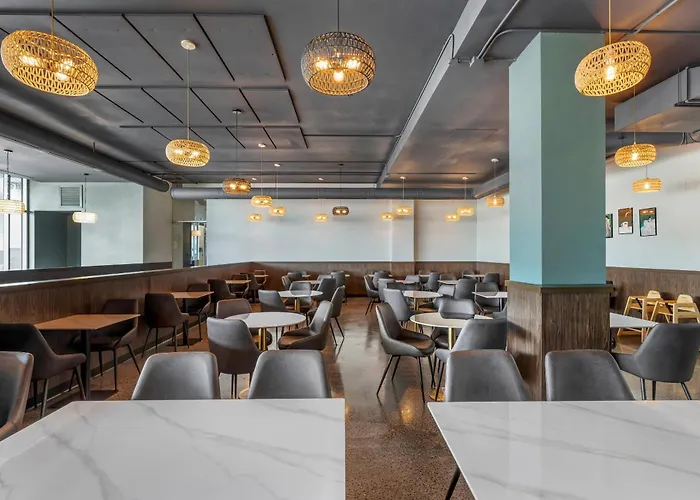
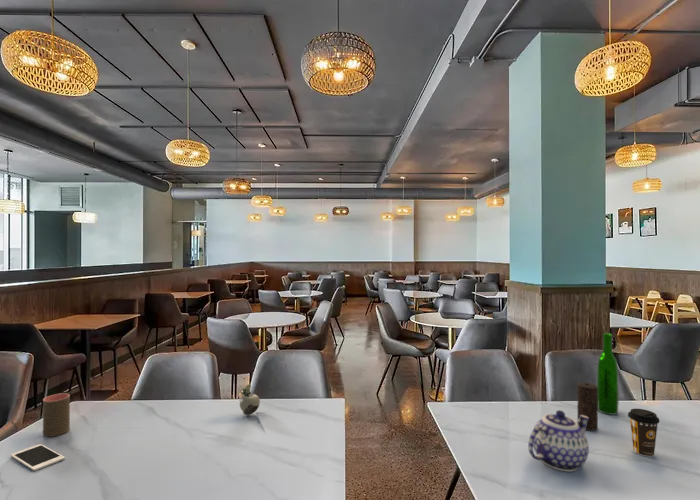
+ wine bottle (607, 372)
+ candle (587, 406)
+ coffee cup (643, 432)
+ cell phone (37, 456)
+ succulent plant (243, 400)
+ cup (56, 414)
+ teapot (559, 436)
